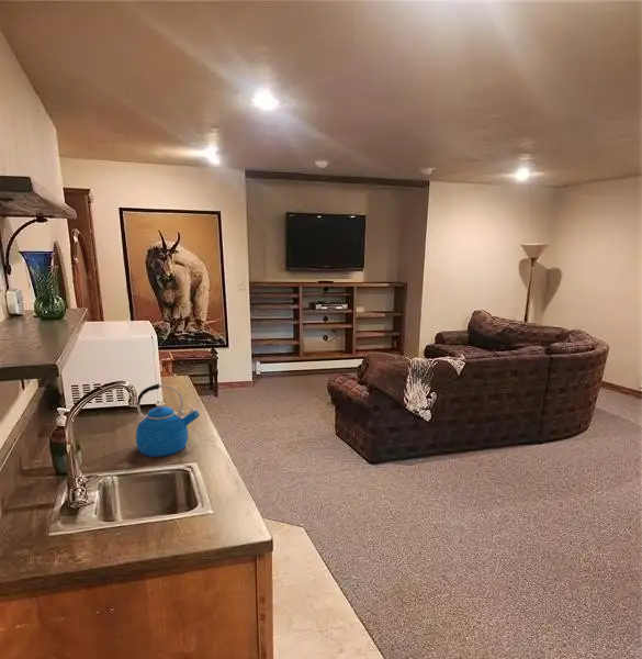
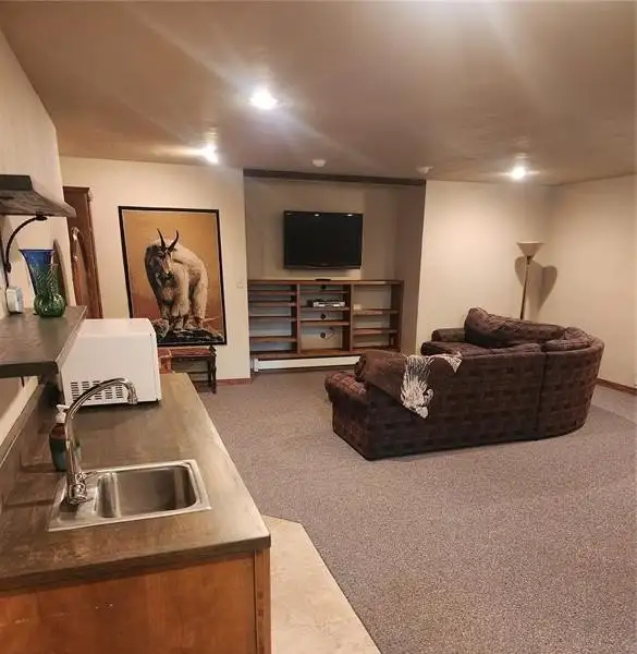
- kettle (167, 415)
